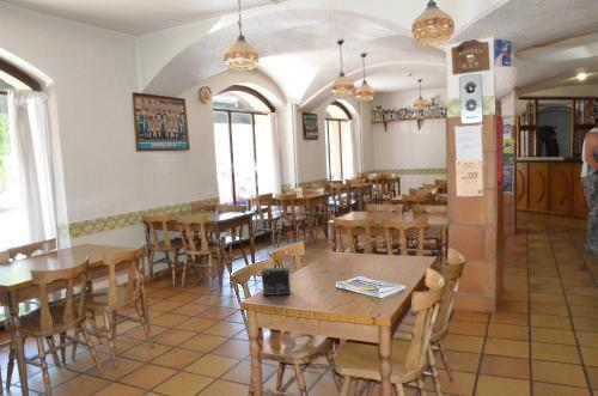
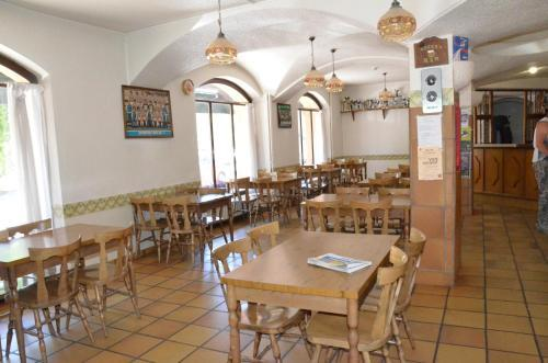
- small box (275, 281)
